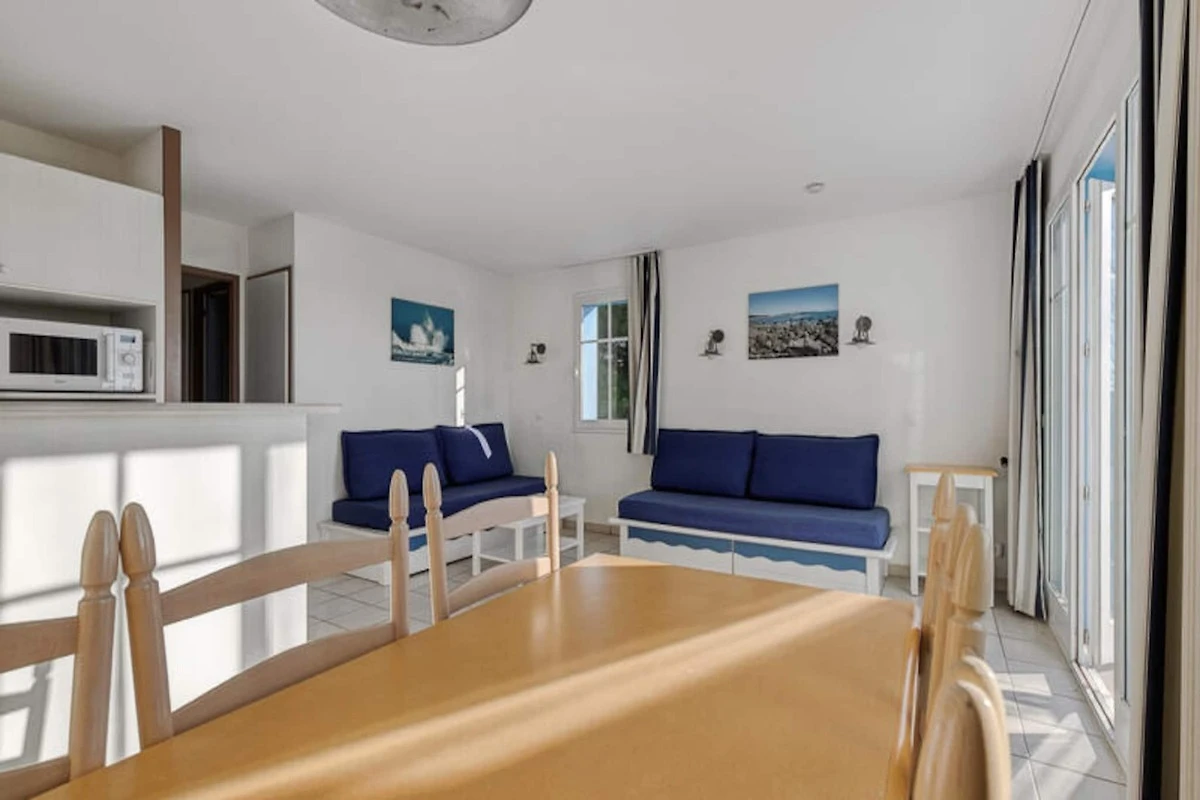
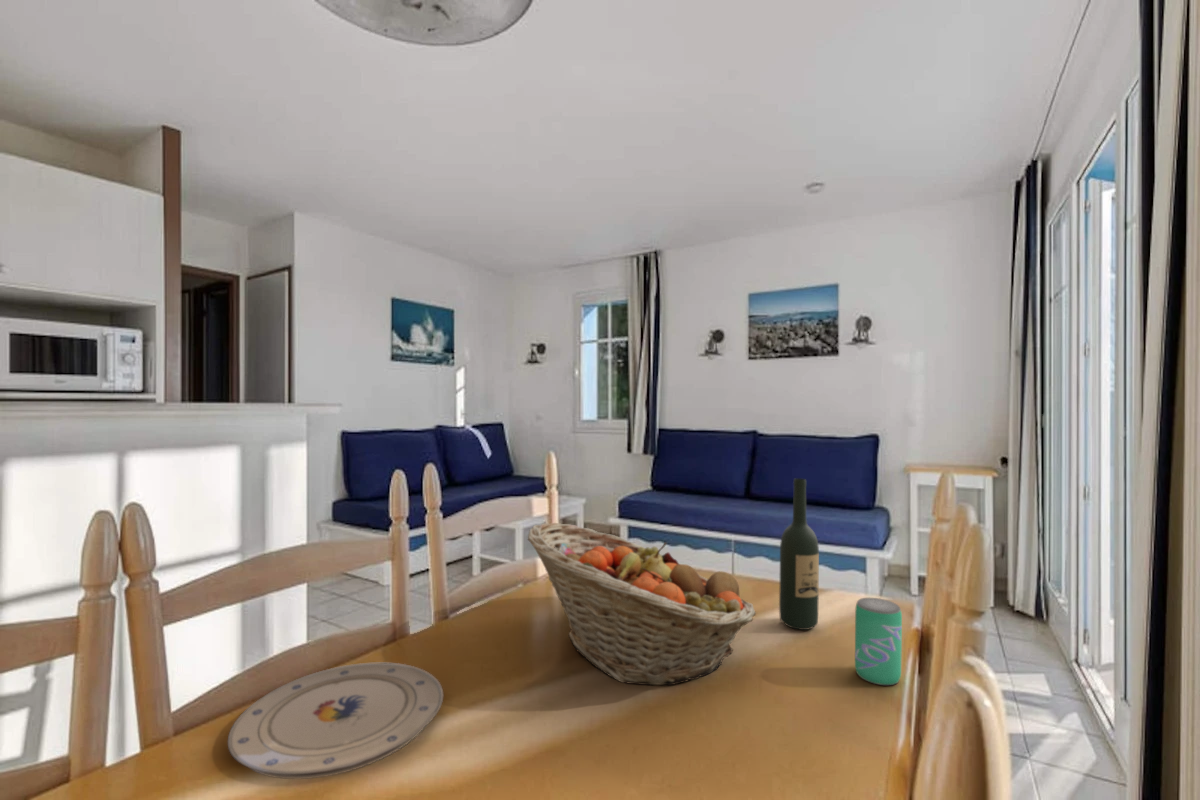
+ wine bottle (799, 552)
+ fruit basket (634, 586)
+ plate (343, 713)
+ beverage can (877, 640)
